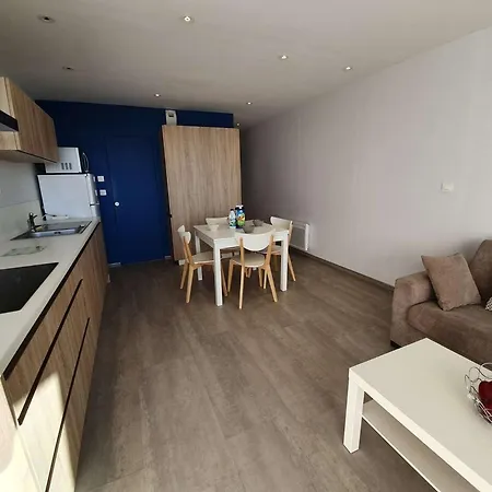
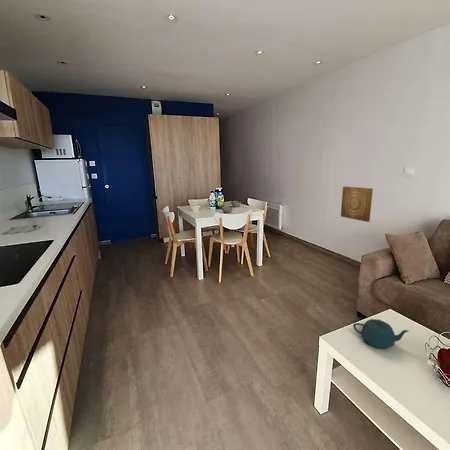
+ wall art (355, 203)
+ teapot (379, 331)
